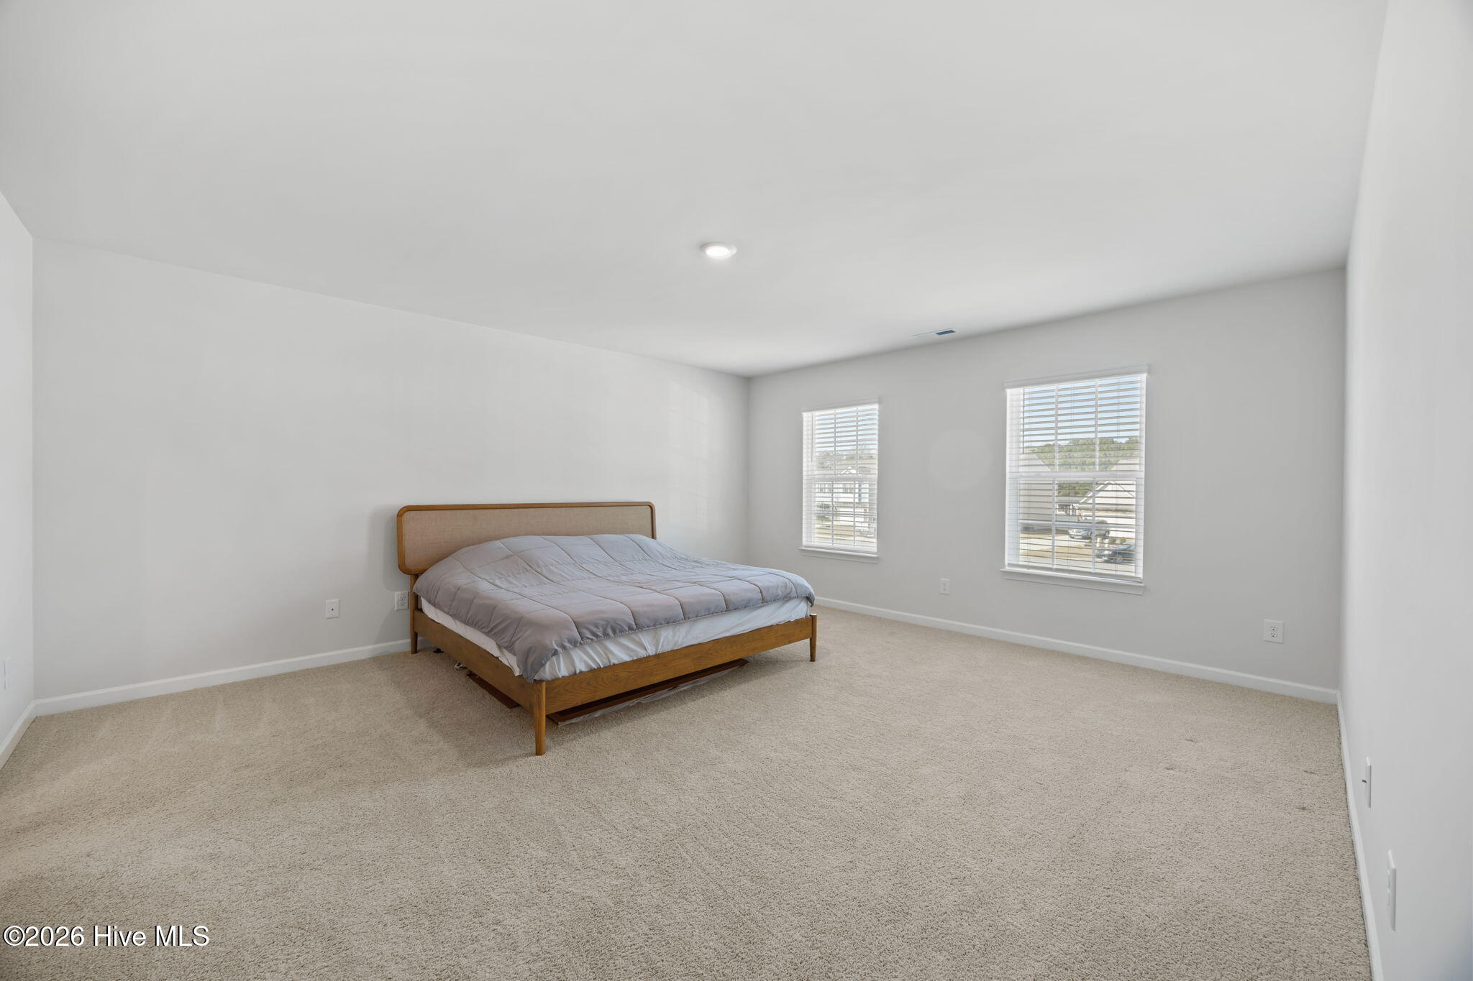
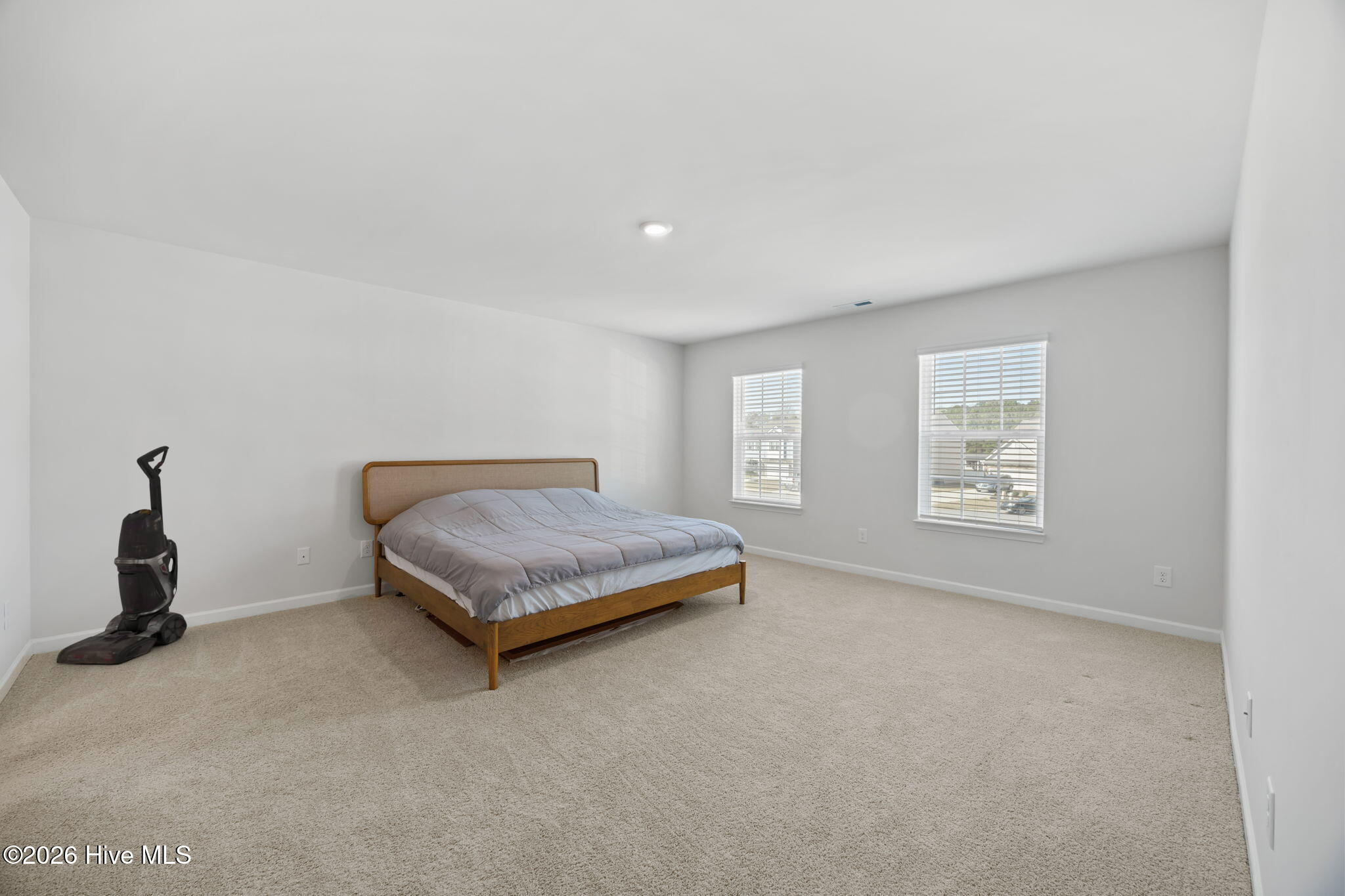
+ vacuum cleaner (131, 547)
